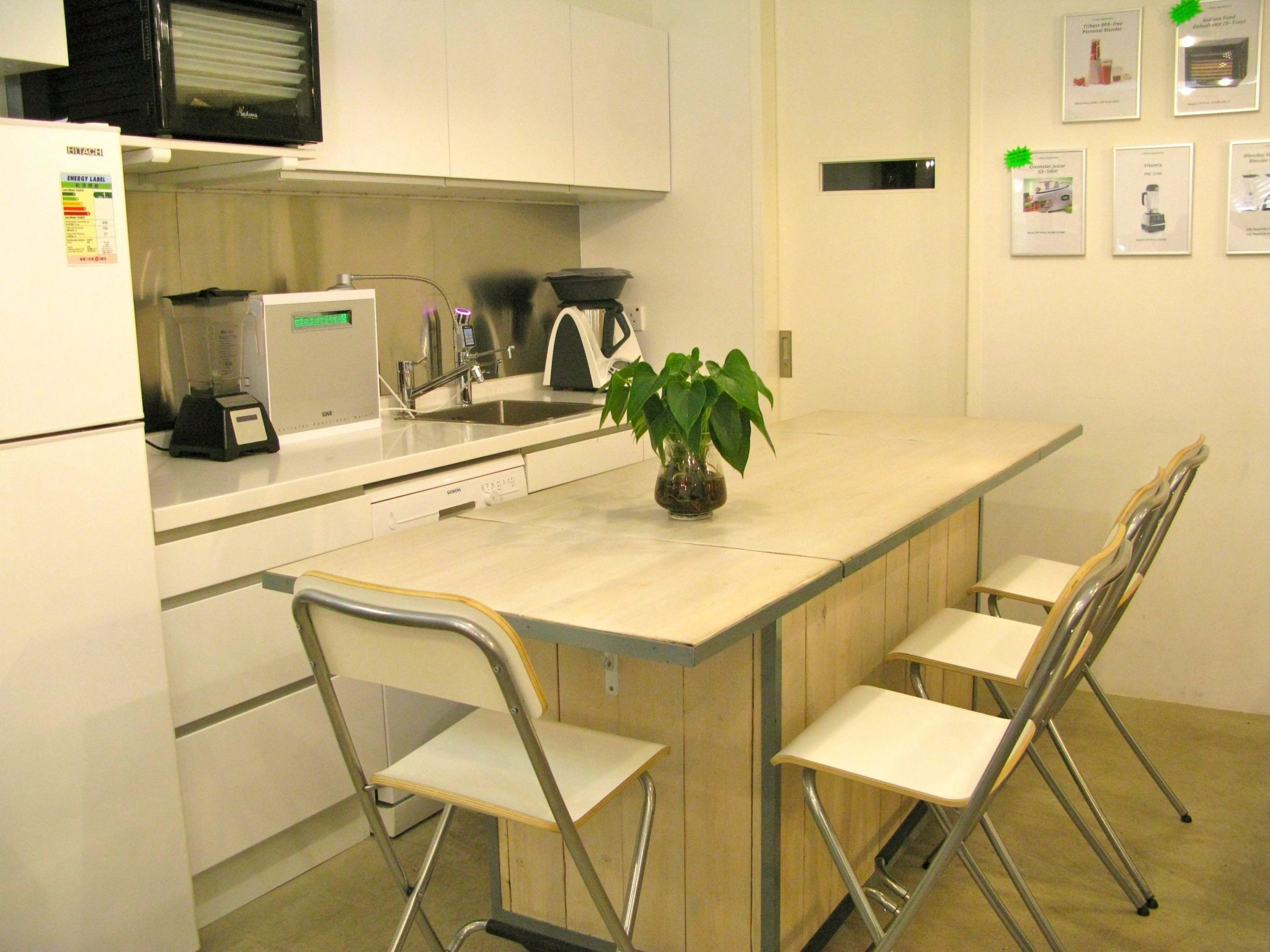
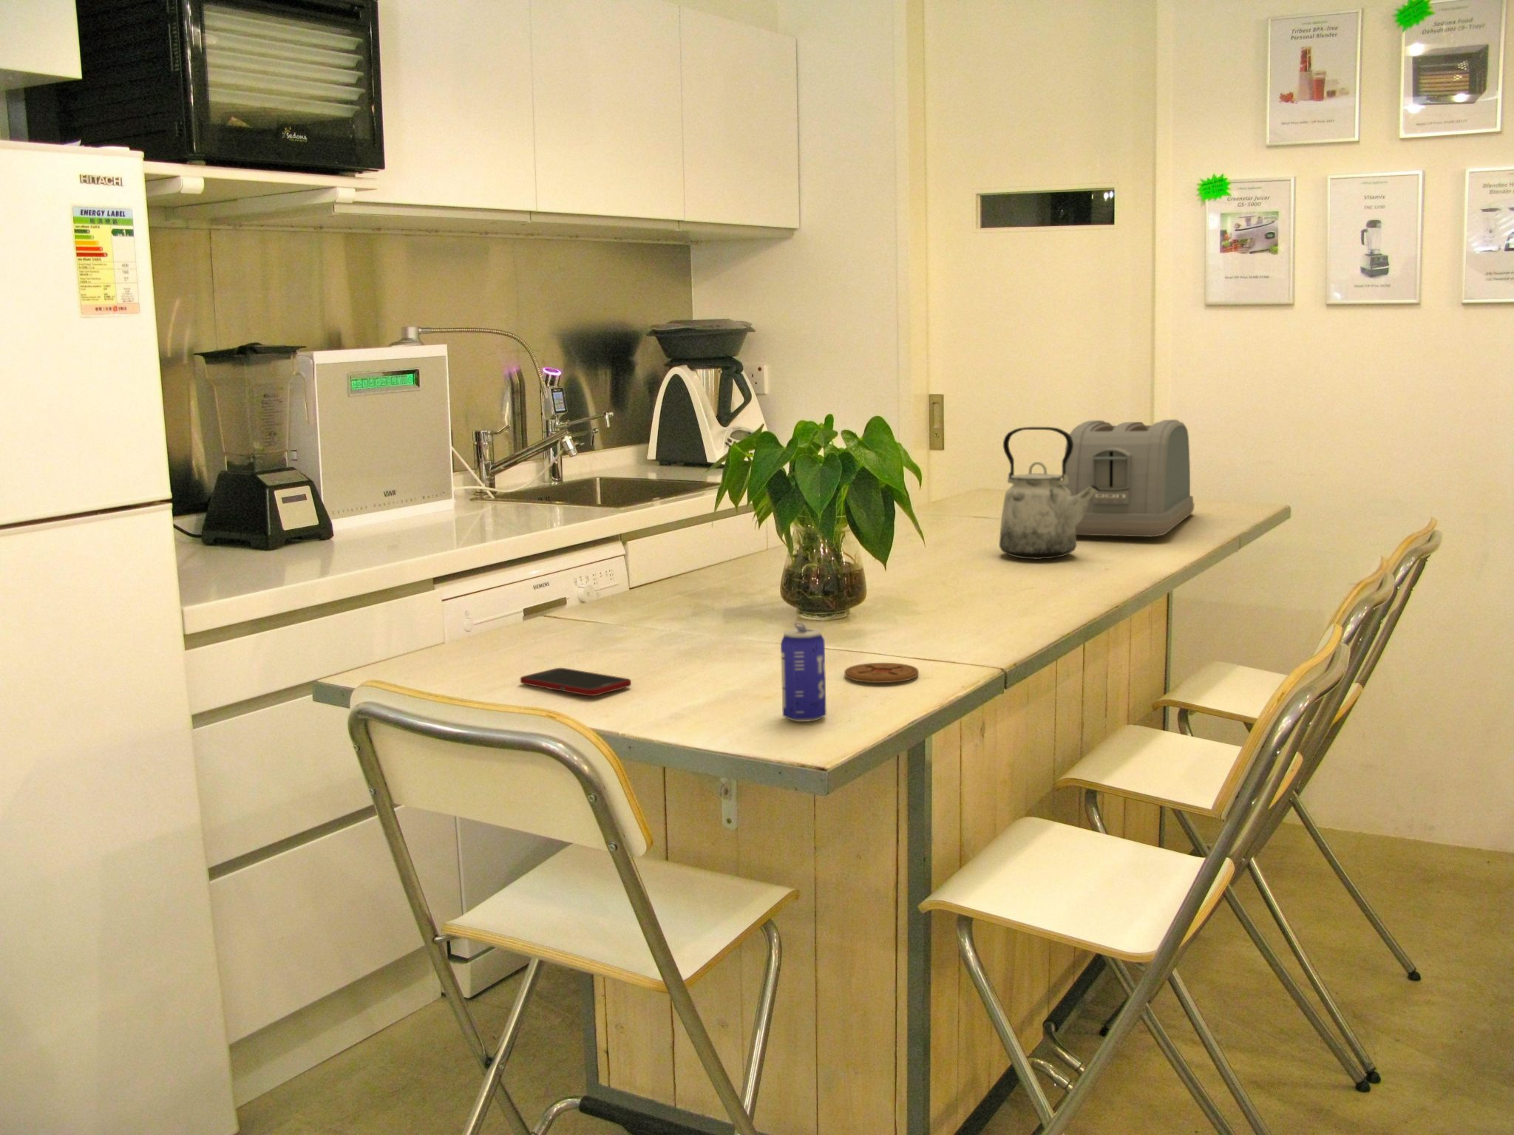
+ cell phone (575, 681)
+ kettle (1050, 492)
+ toaster (1128, 473)
+ coaster (881, 672)
+ beer can (802, 670)
